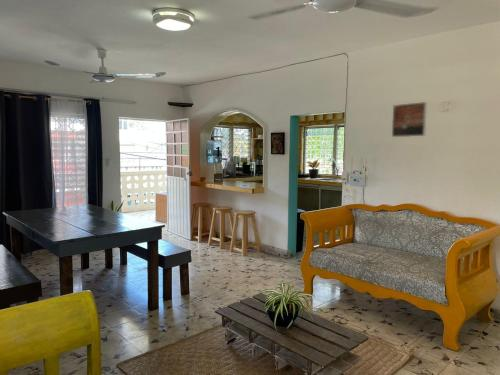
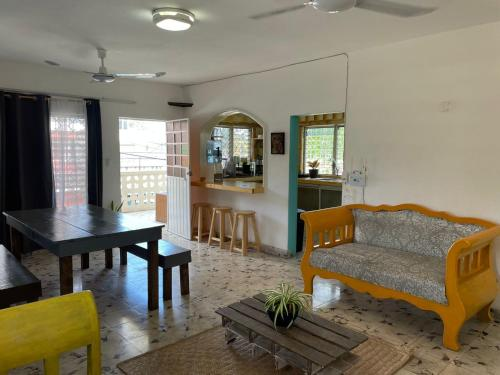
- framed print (408, 120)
